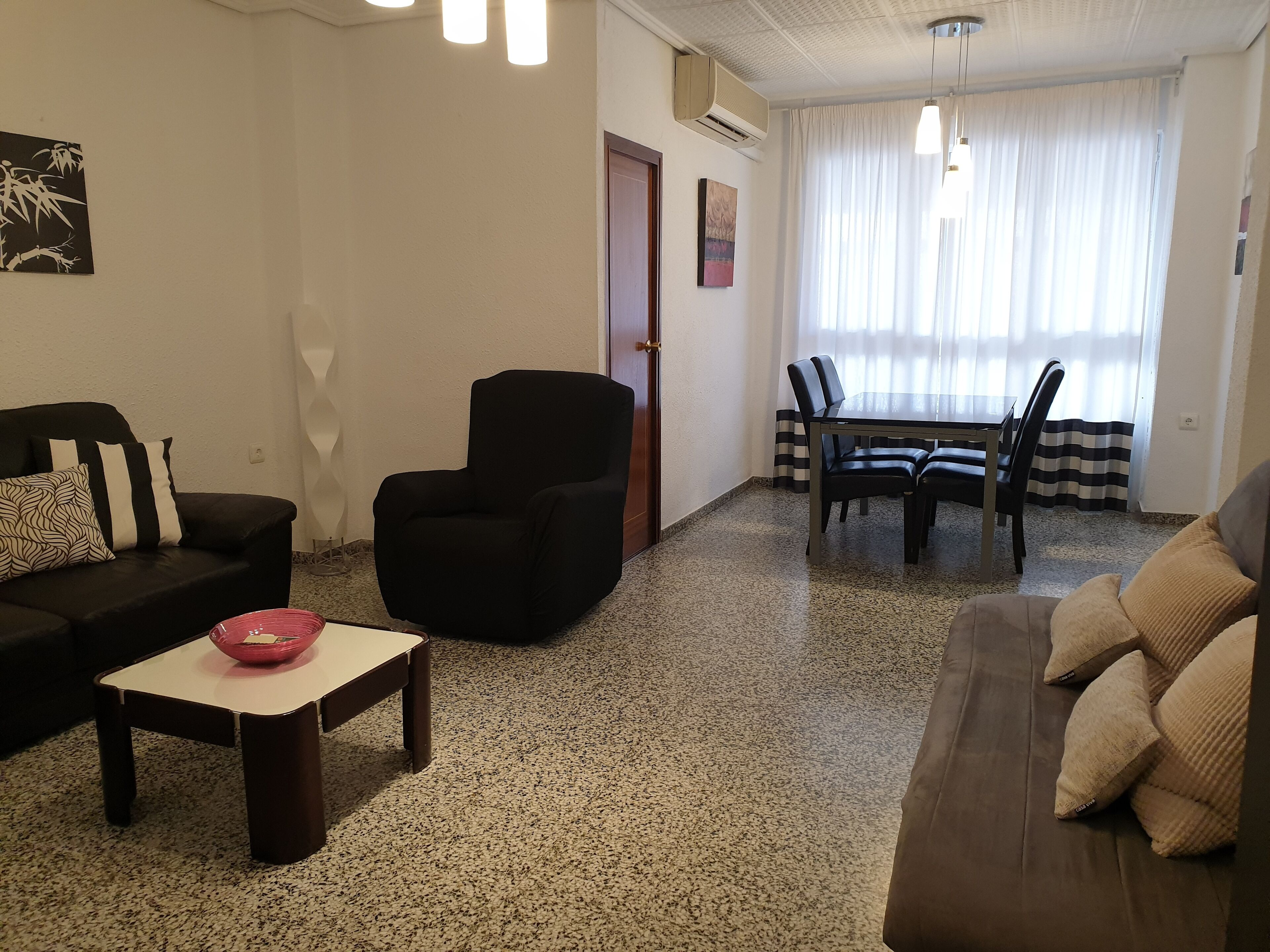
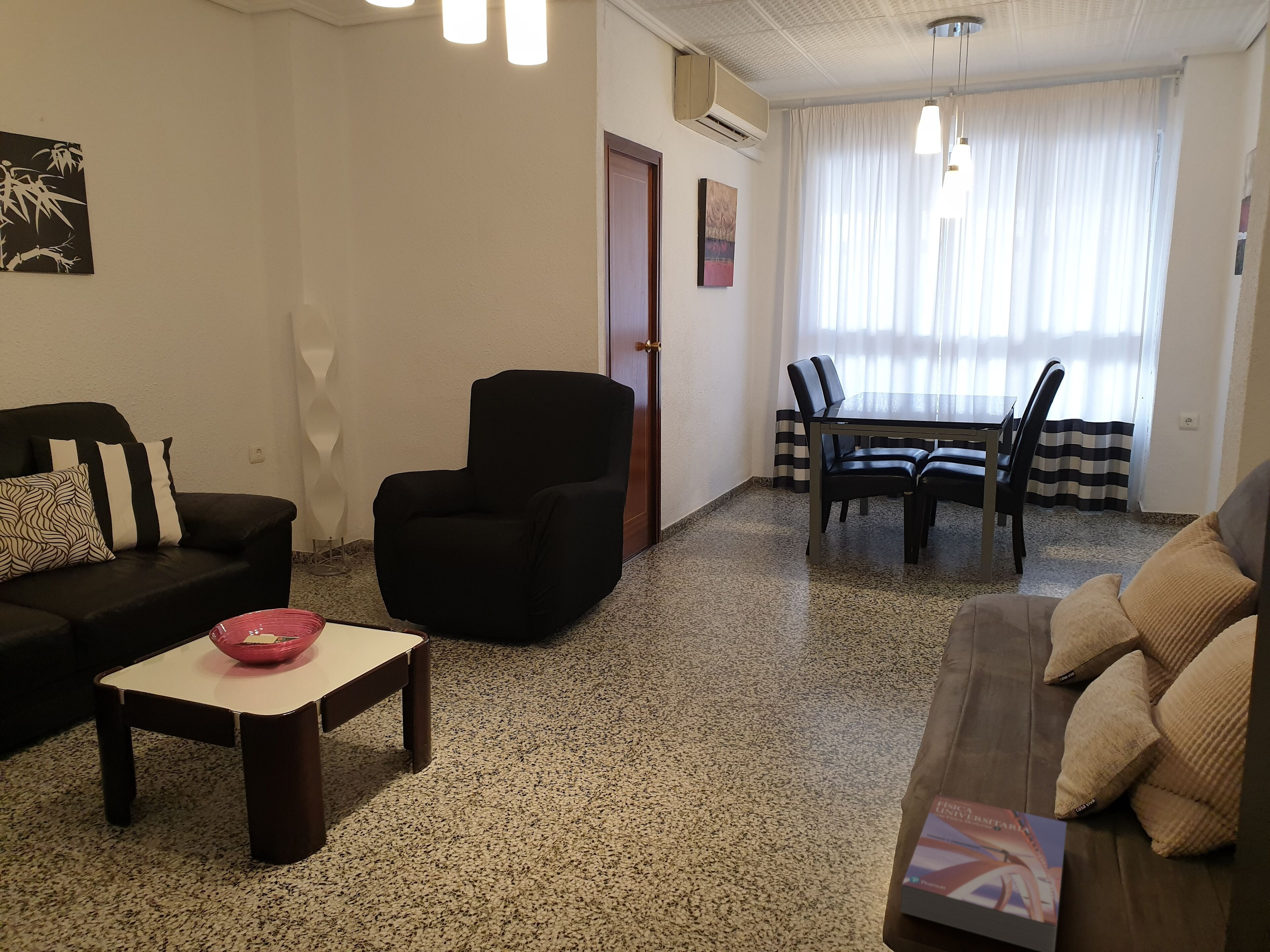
+ textbook (988, 864)
